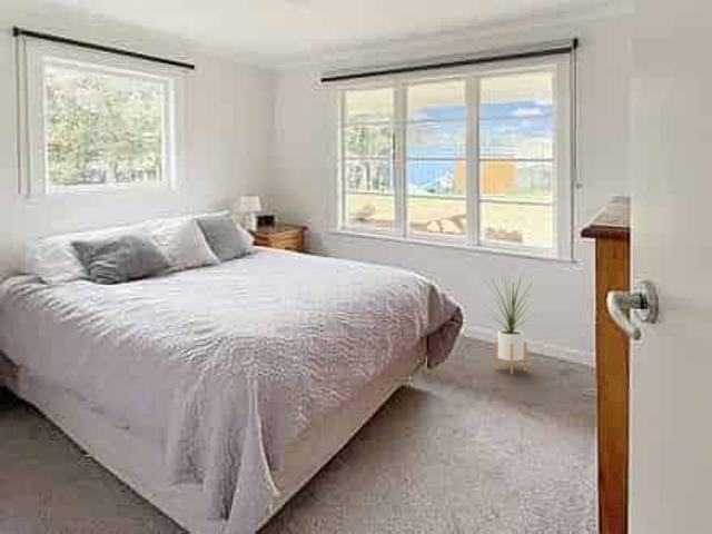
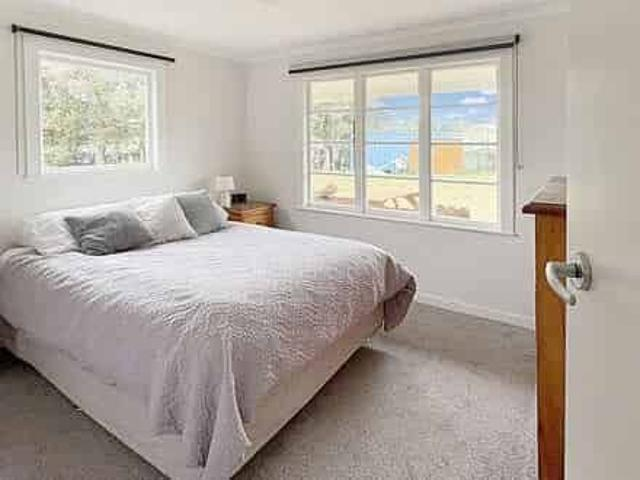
- house plant (510, 320)
